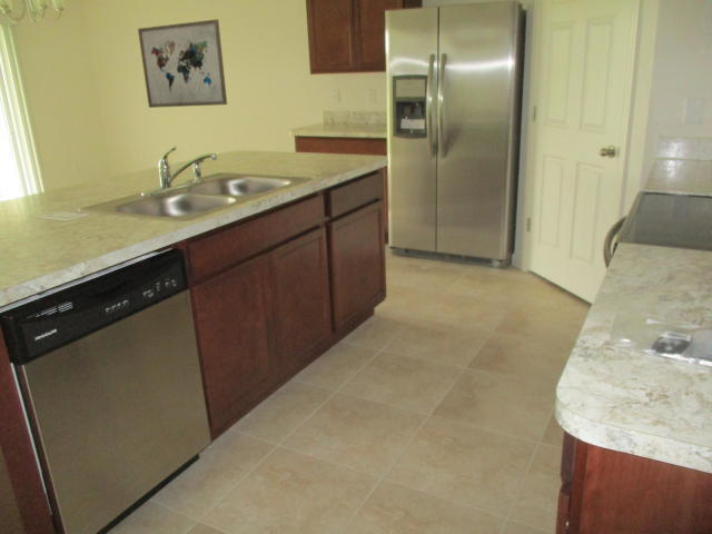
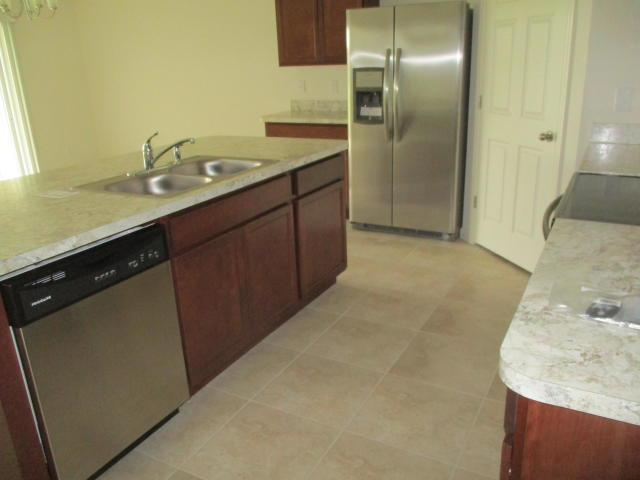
- wall art (181, 66)
